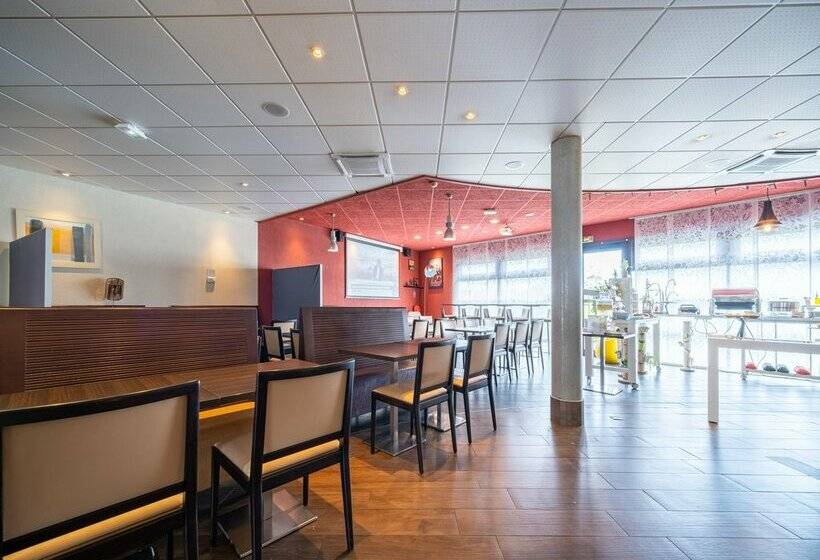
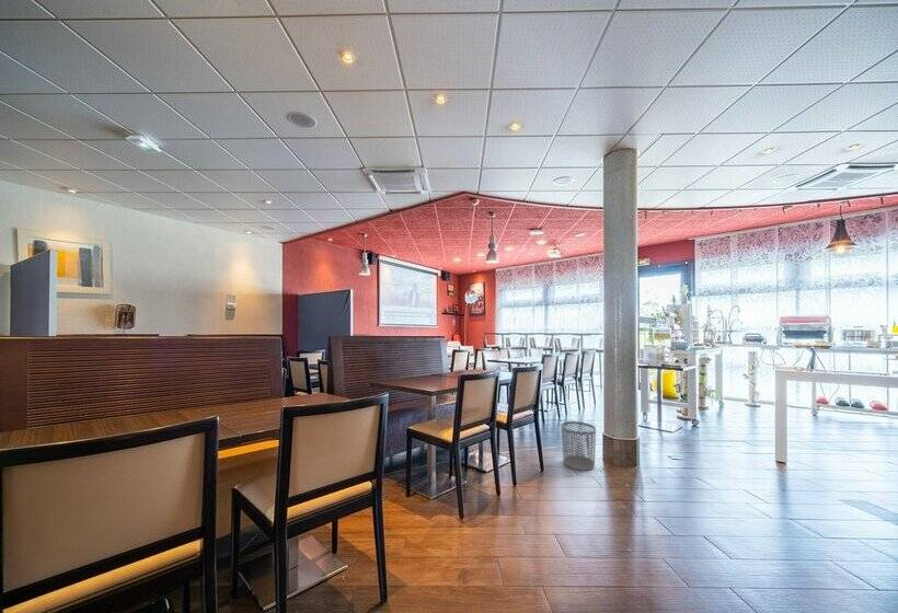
+ waste bin (578, 444)
